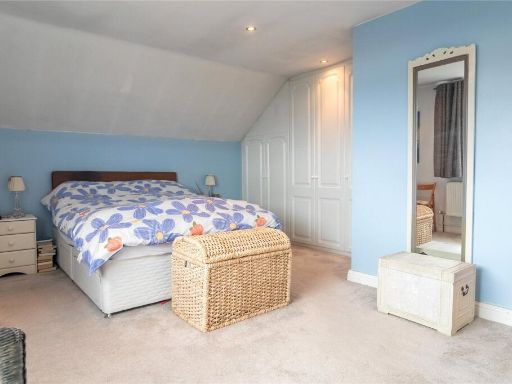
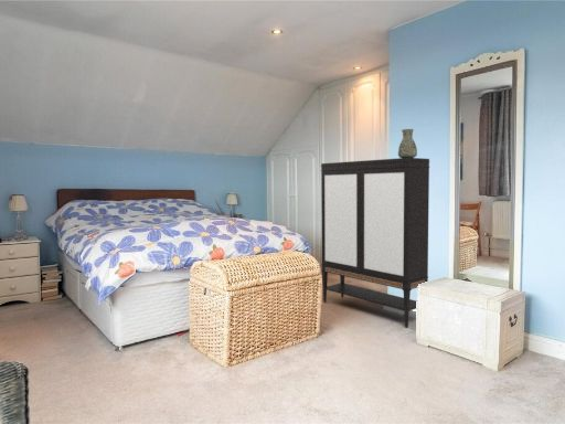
+ storage cabinet (370, 236)
+ decorative vase (407, 144)
